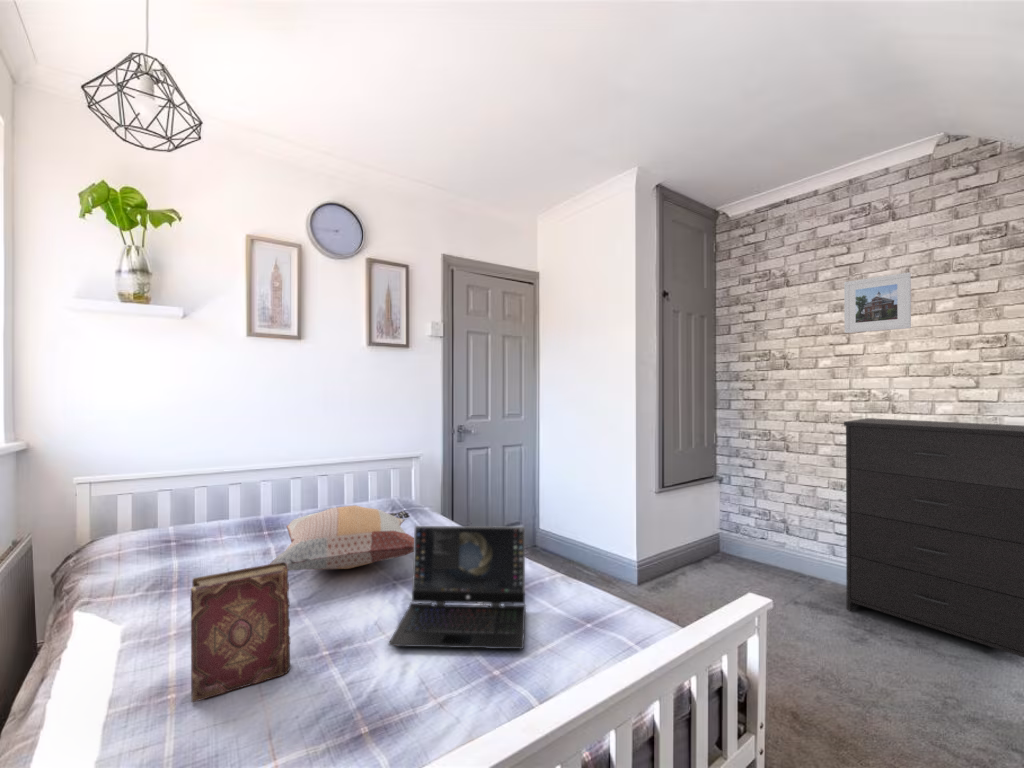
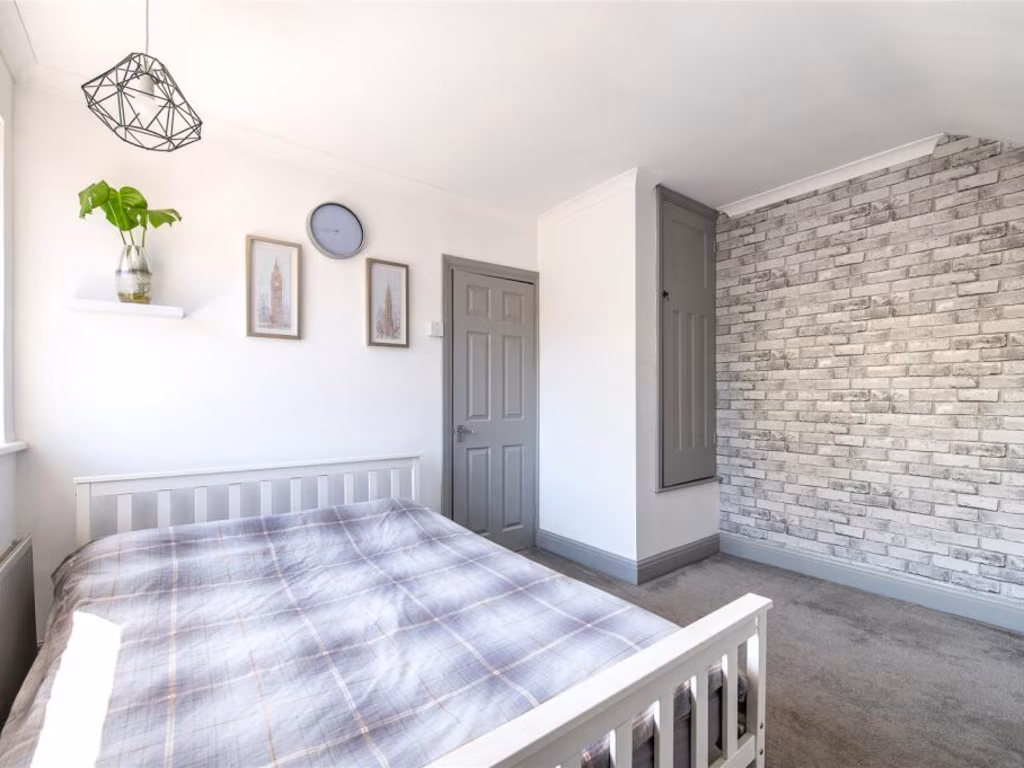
- decorative pillow (350, 534)
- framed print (876, 304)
- hardback book (243, 626)
- laptop (463, 582)
- dresser (939, 524)
